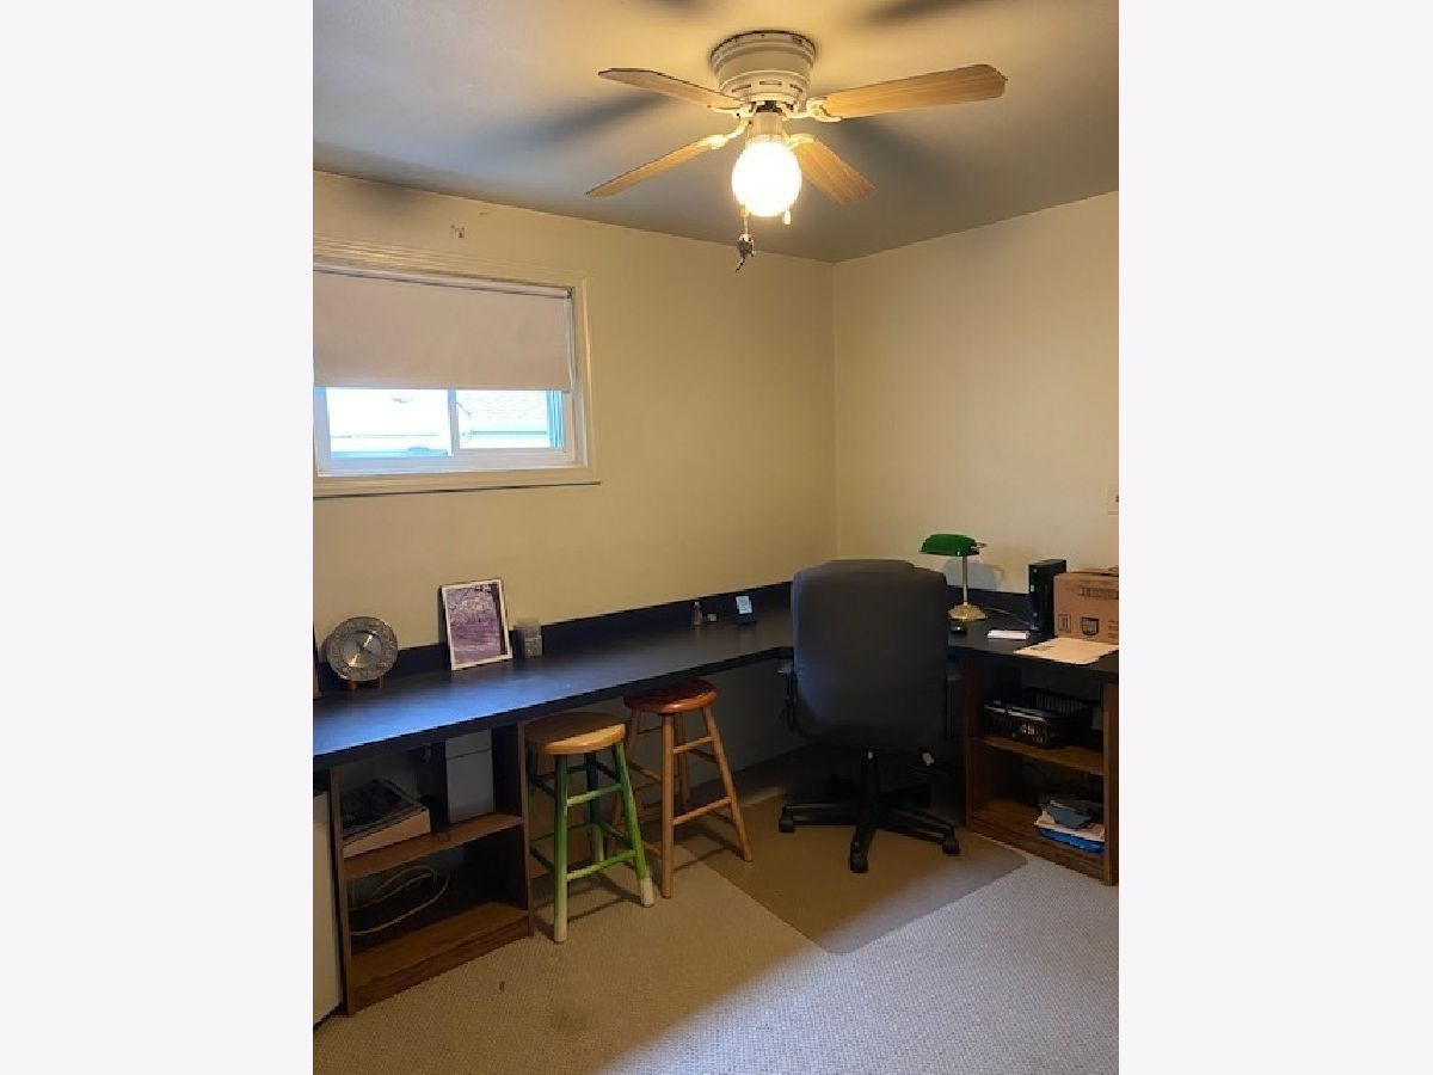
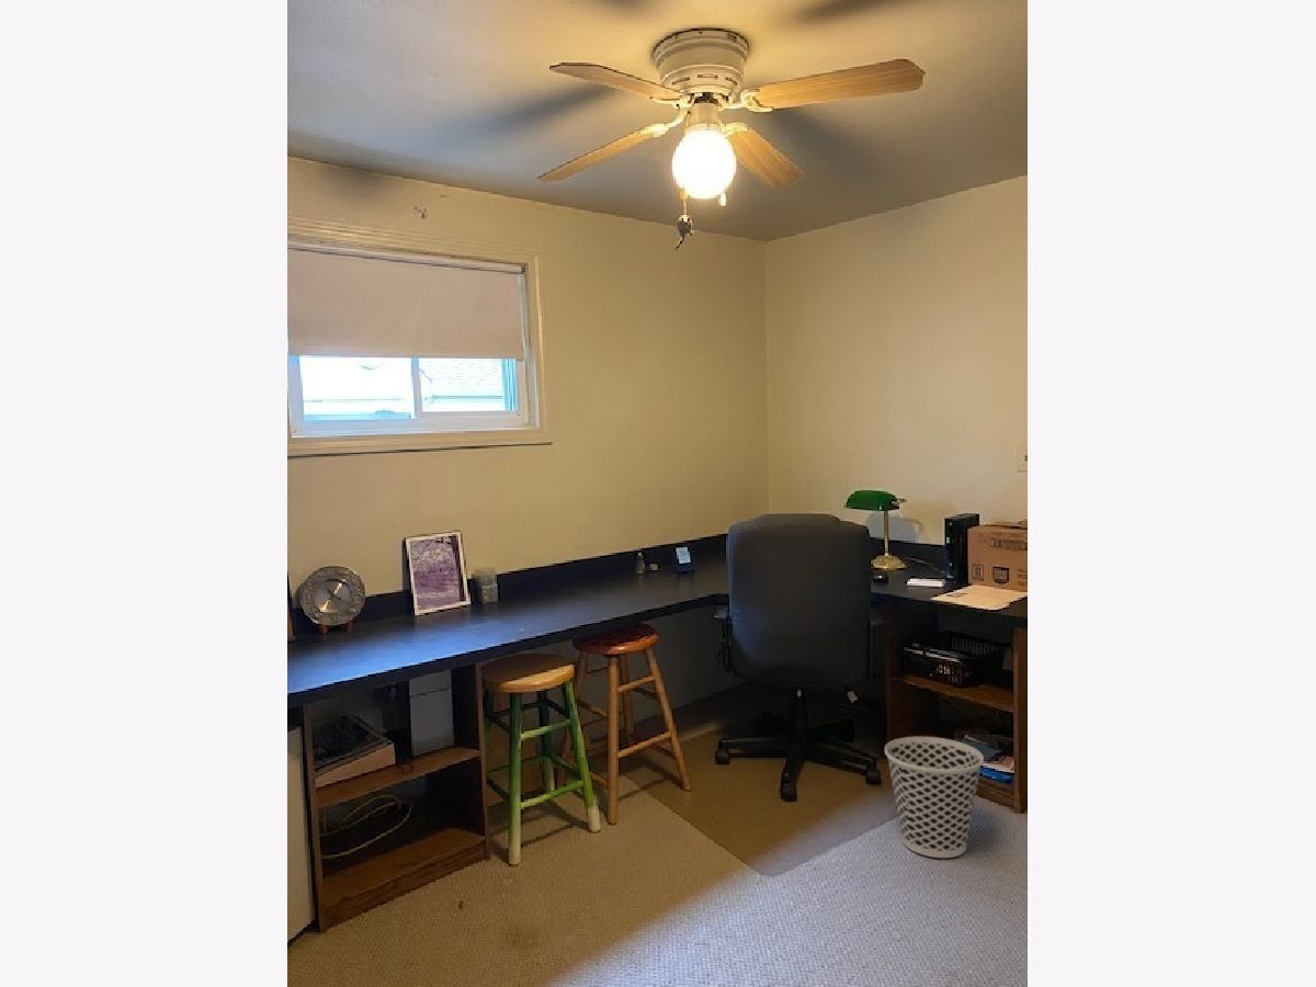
+ wastebasket (933, 797)
